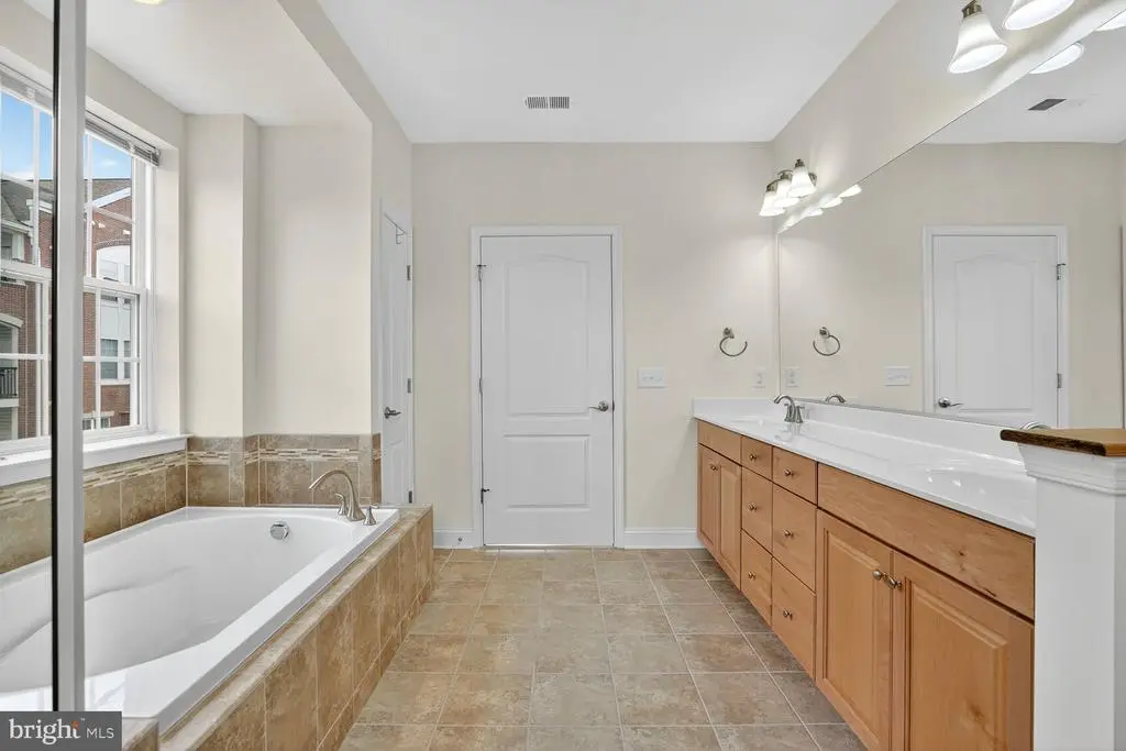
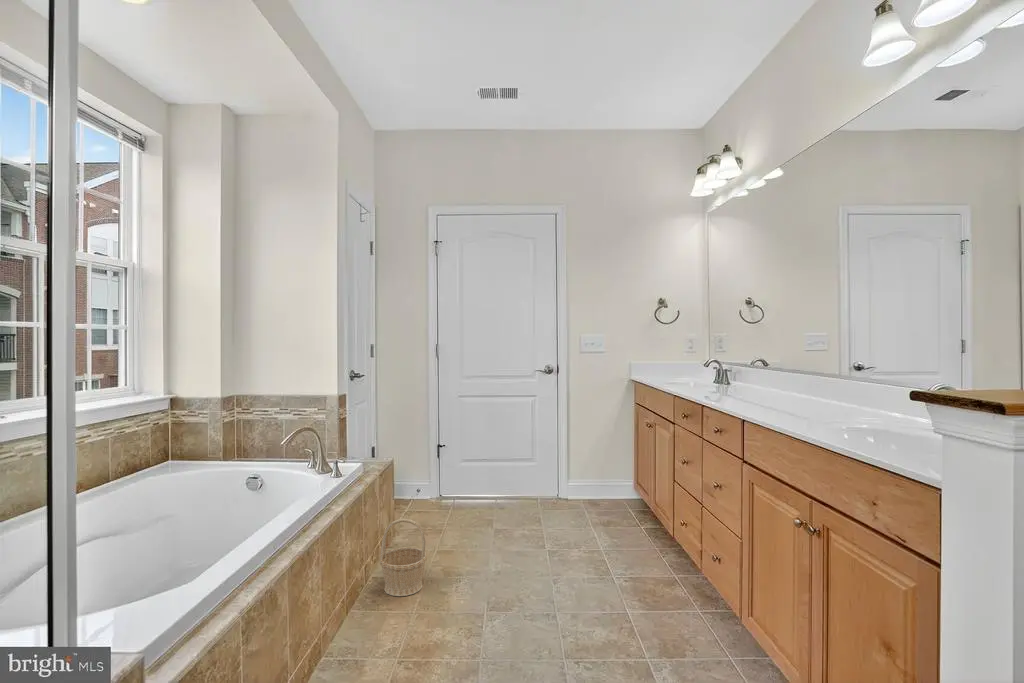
+ basket (403, 552)
